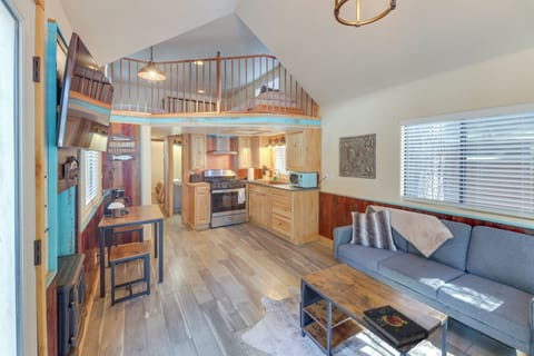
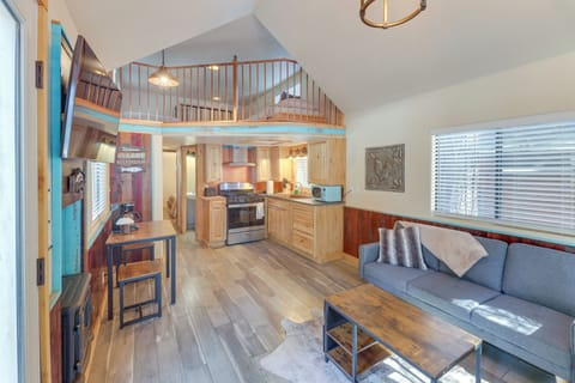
- book (393, 324)
